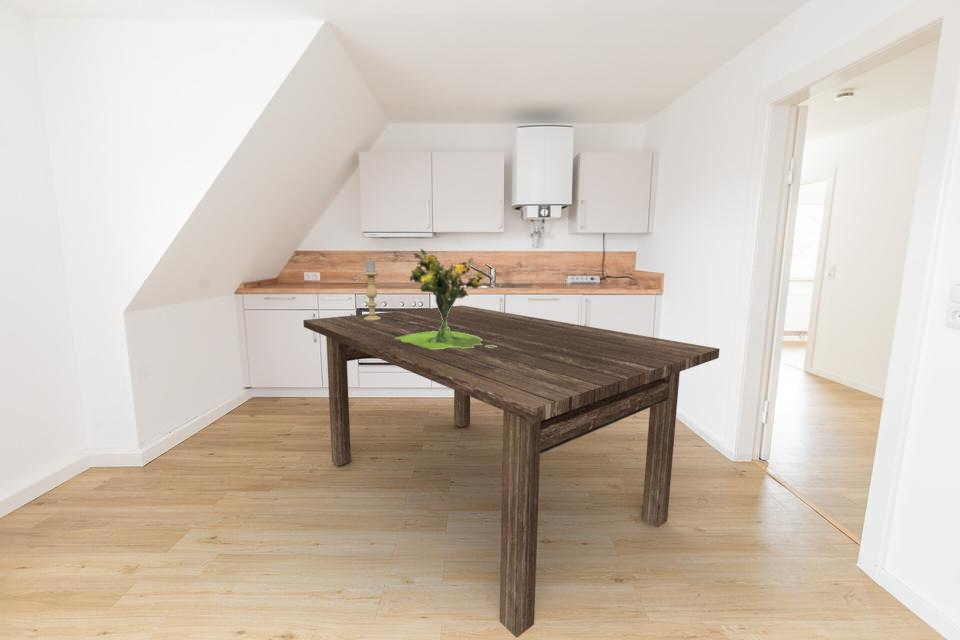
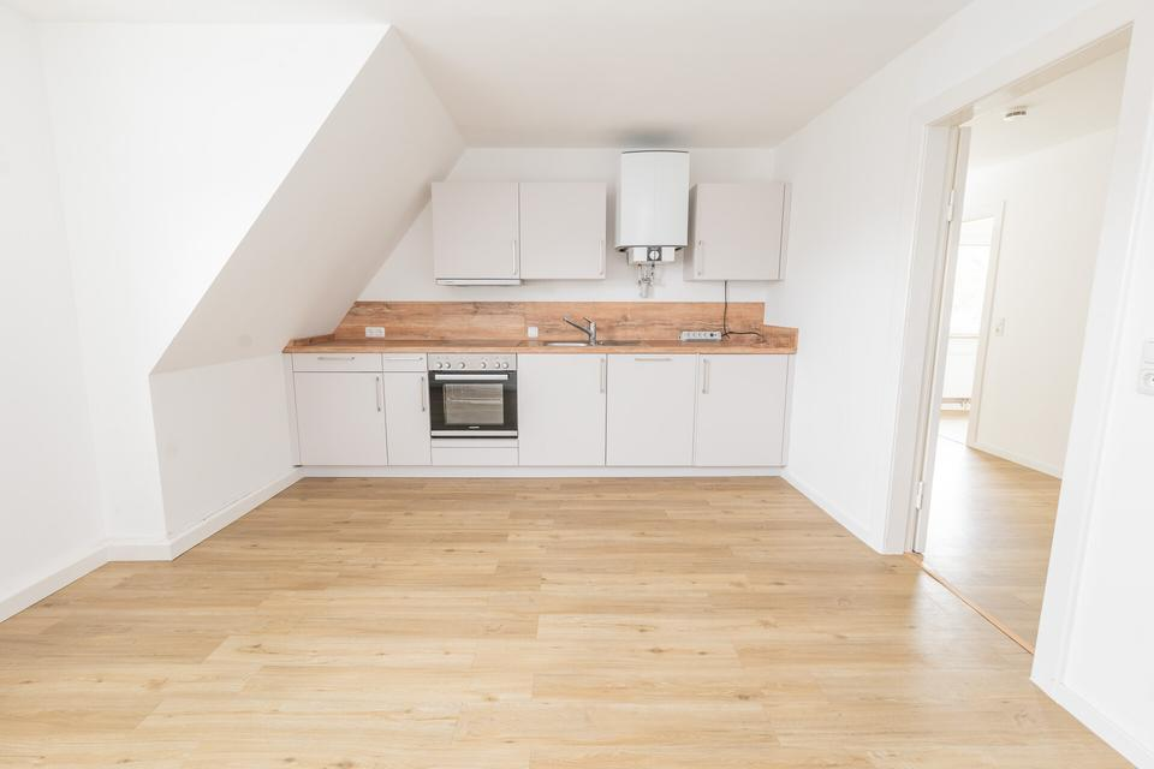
- dining table (484, 402)
- bouquet (450, 295)
- candle holder (371, 288)
